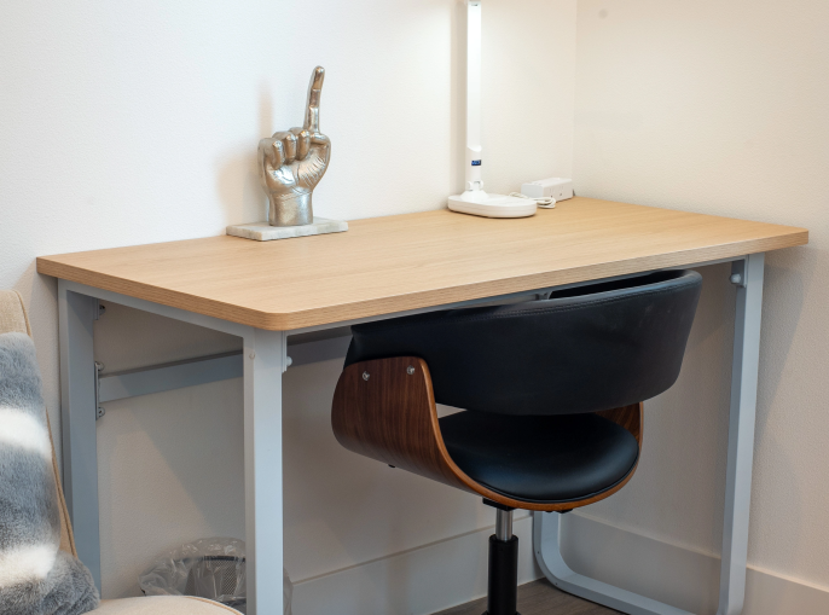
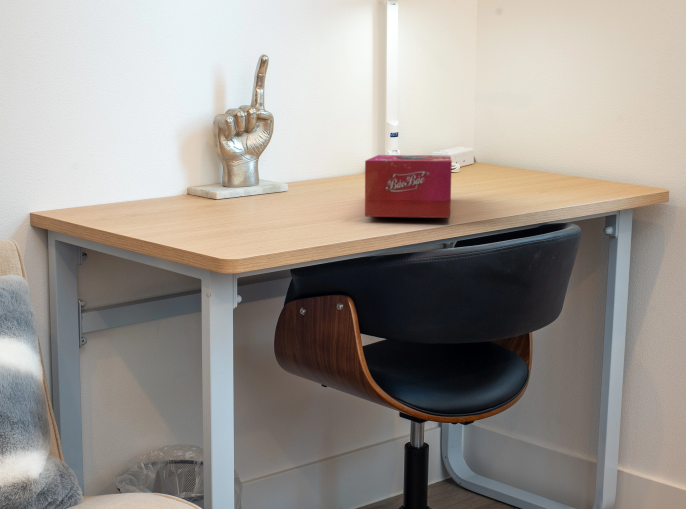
+ tissue box (410, 183)
